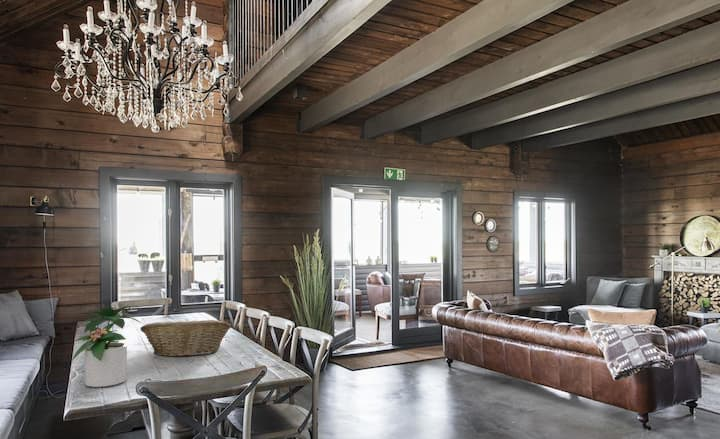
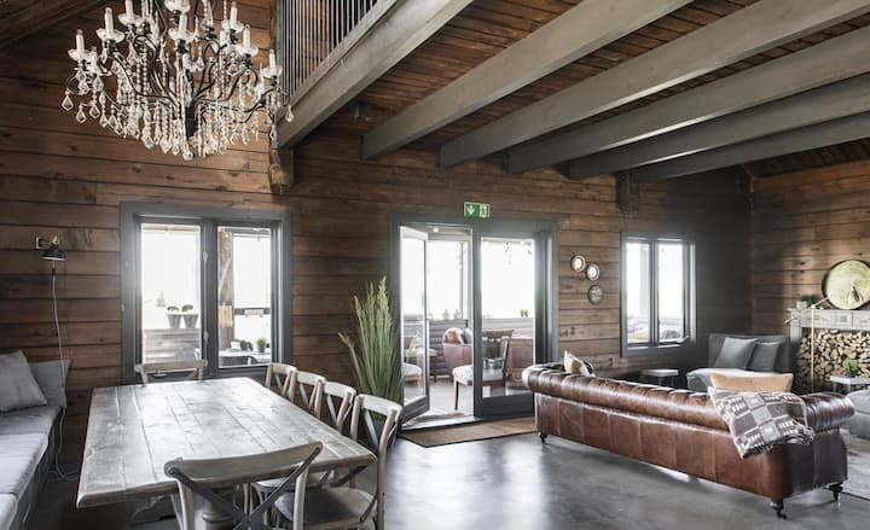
- fruit basket (186, 334)
- potted plant (106, 343)
